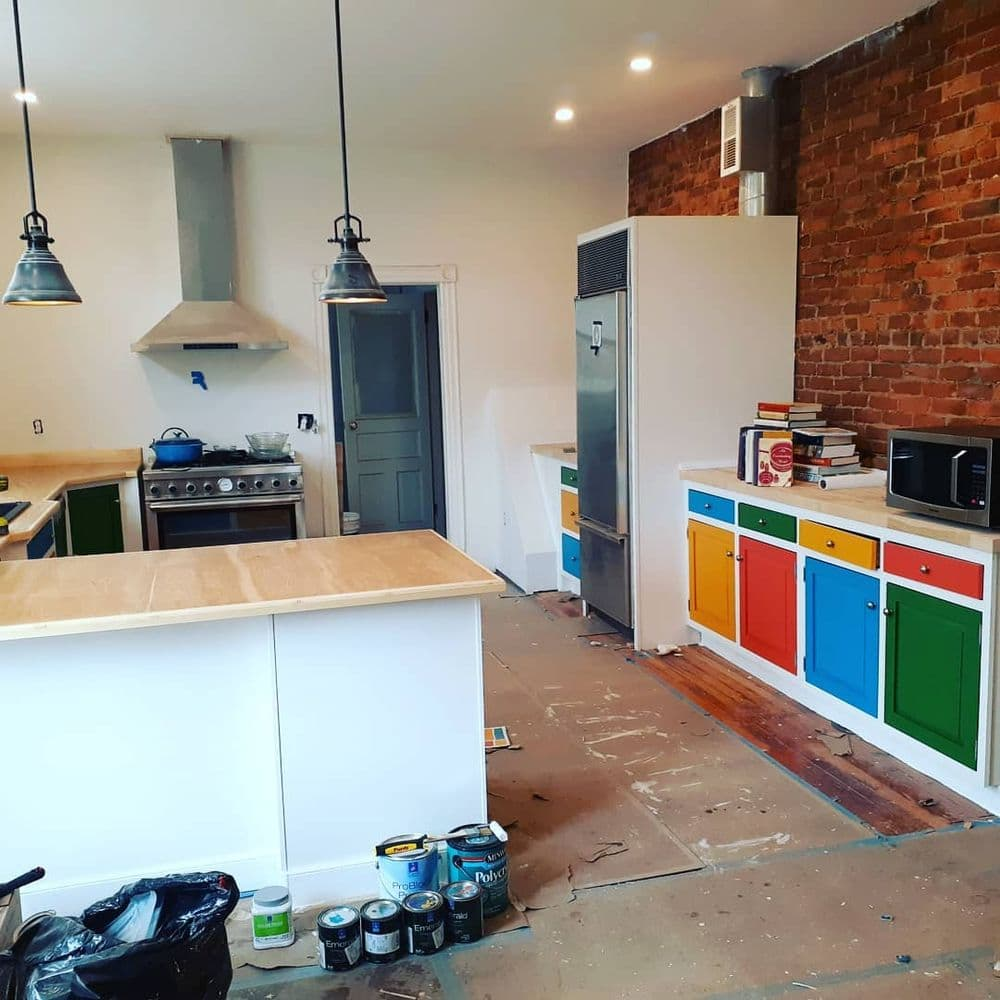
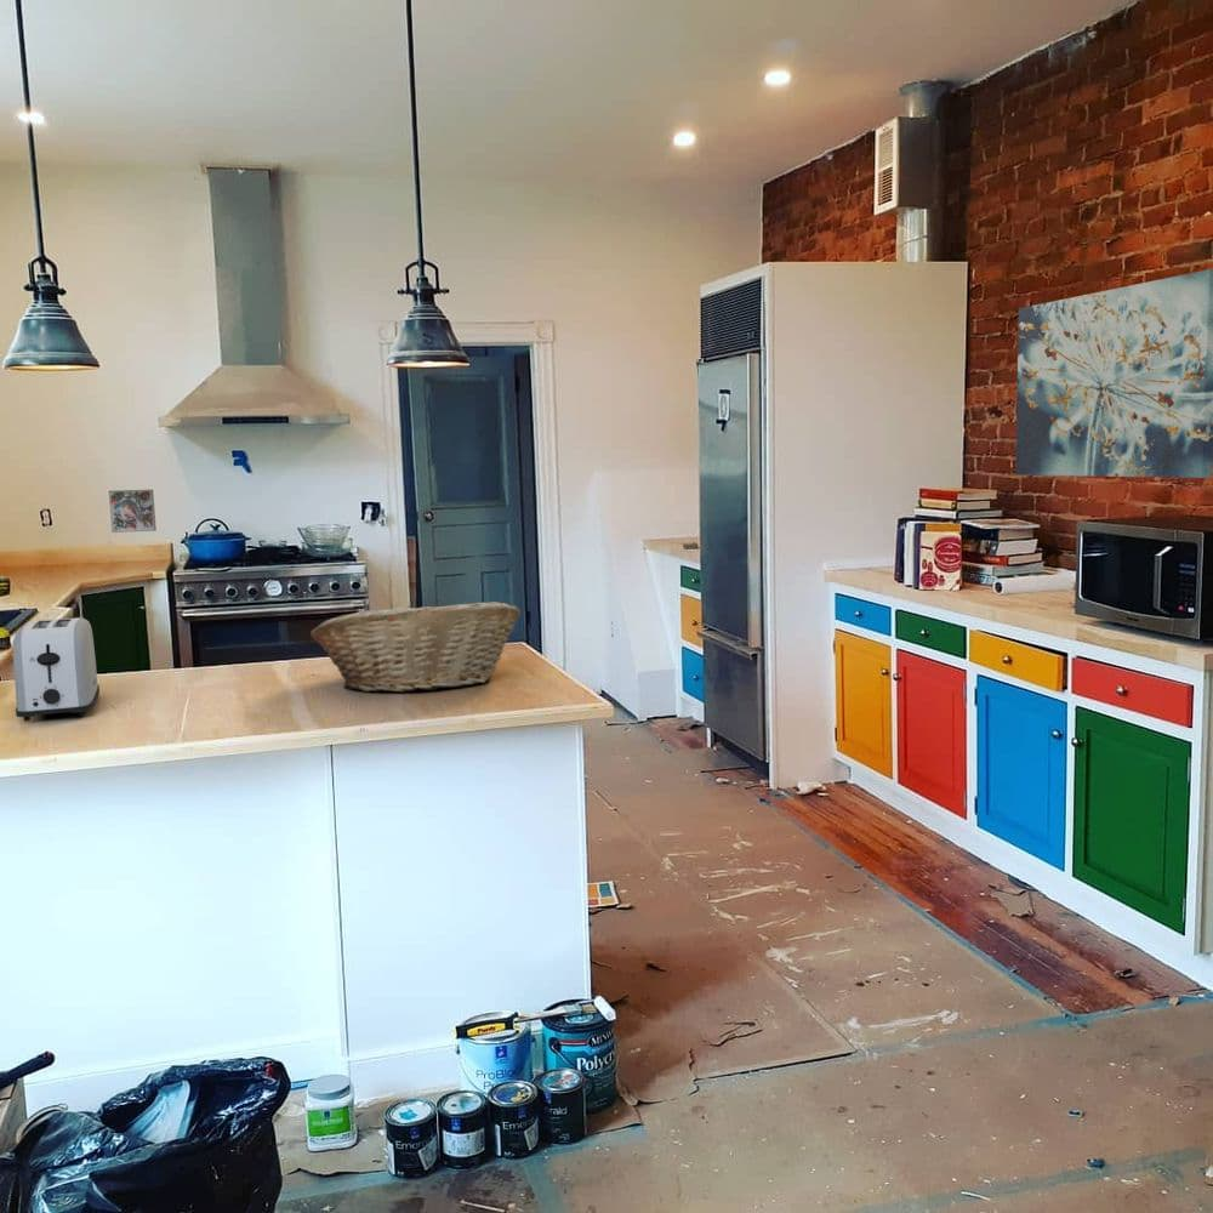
+ fruit basket (417, 640)
+ decorative tile (132, 511)
+ toaster (56, 665)
+ wall art (1105, 385)
